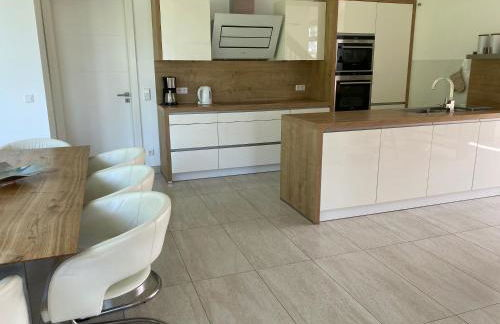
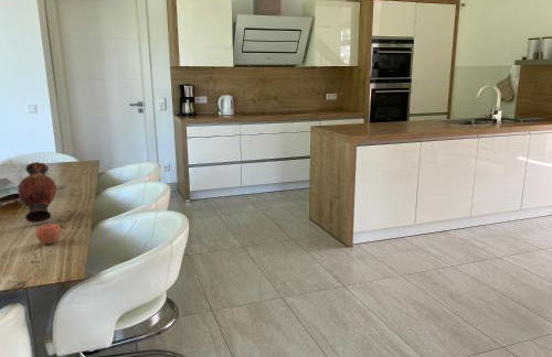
+ apple (49, 232)
+ vase (38, 192)
